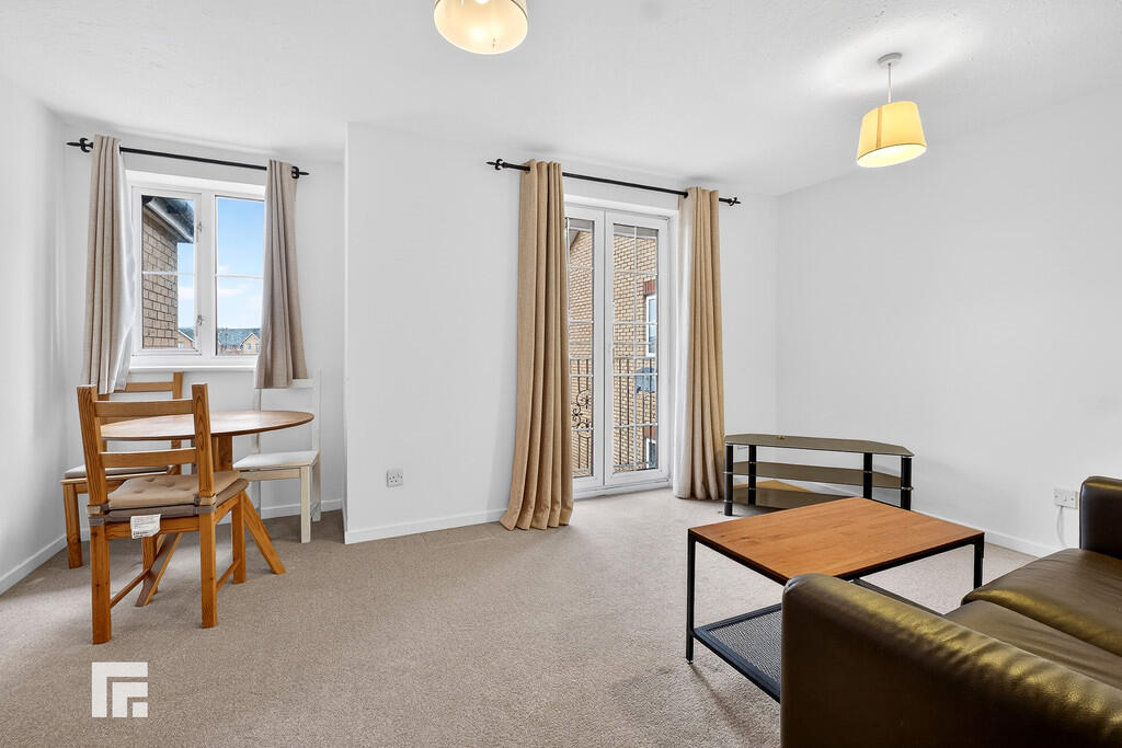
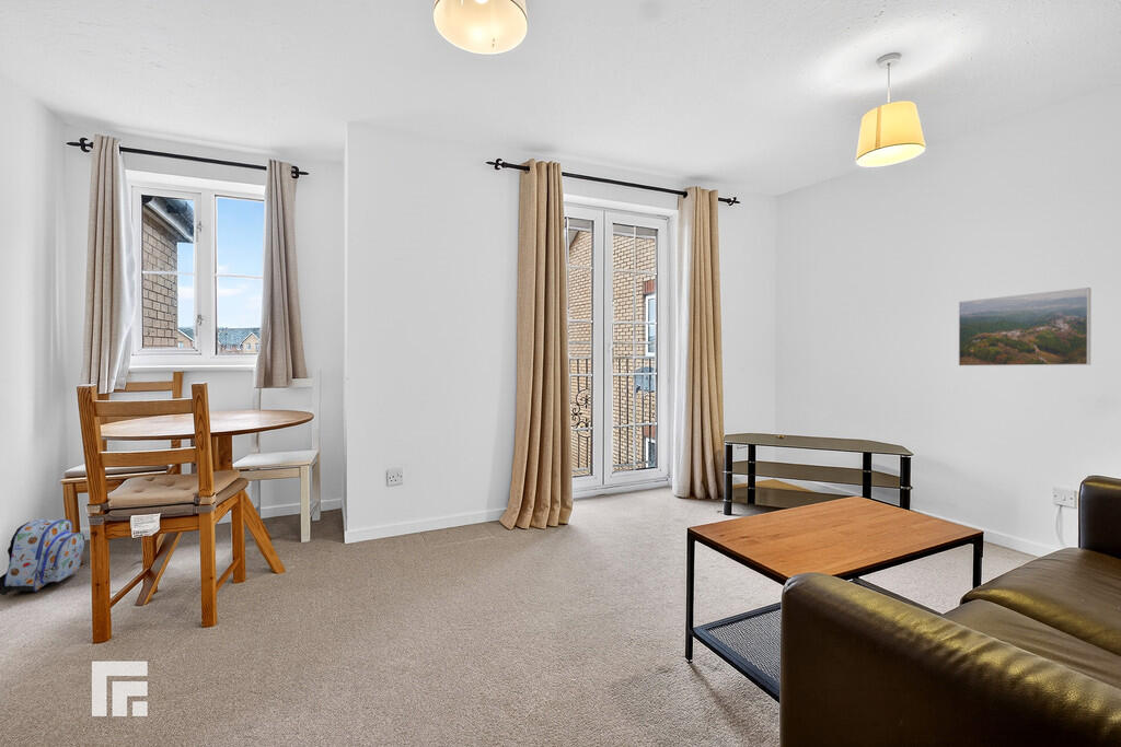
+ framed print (1018, 330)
+ backpack (44, 551)
